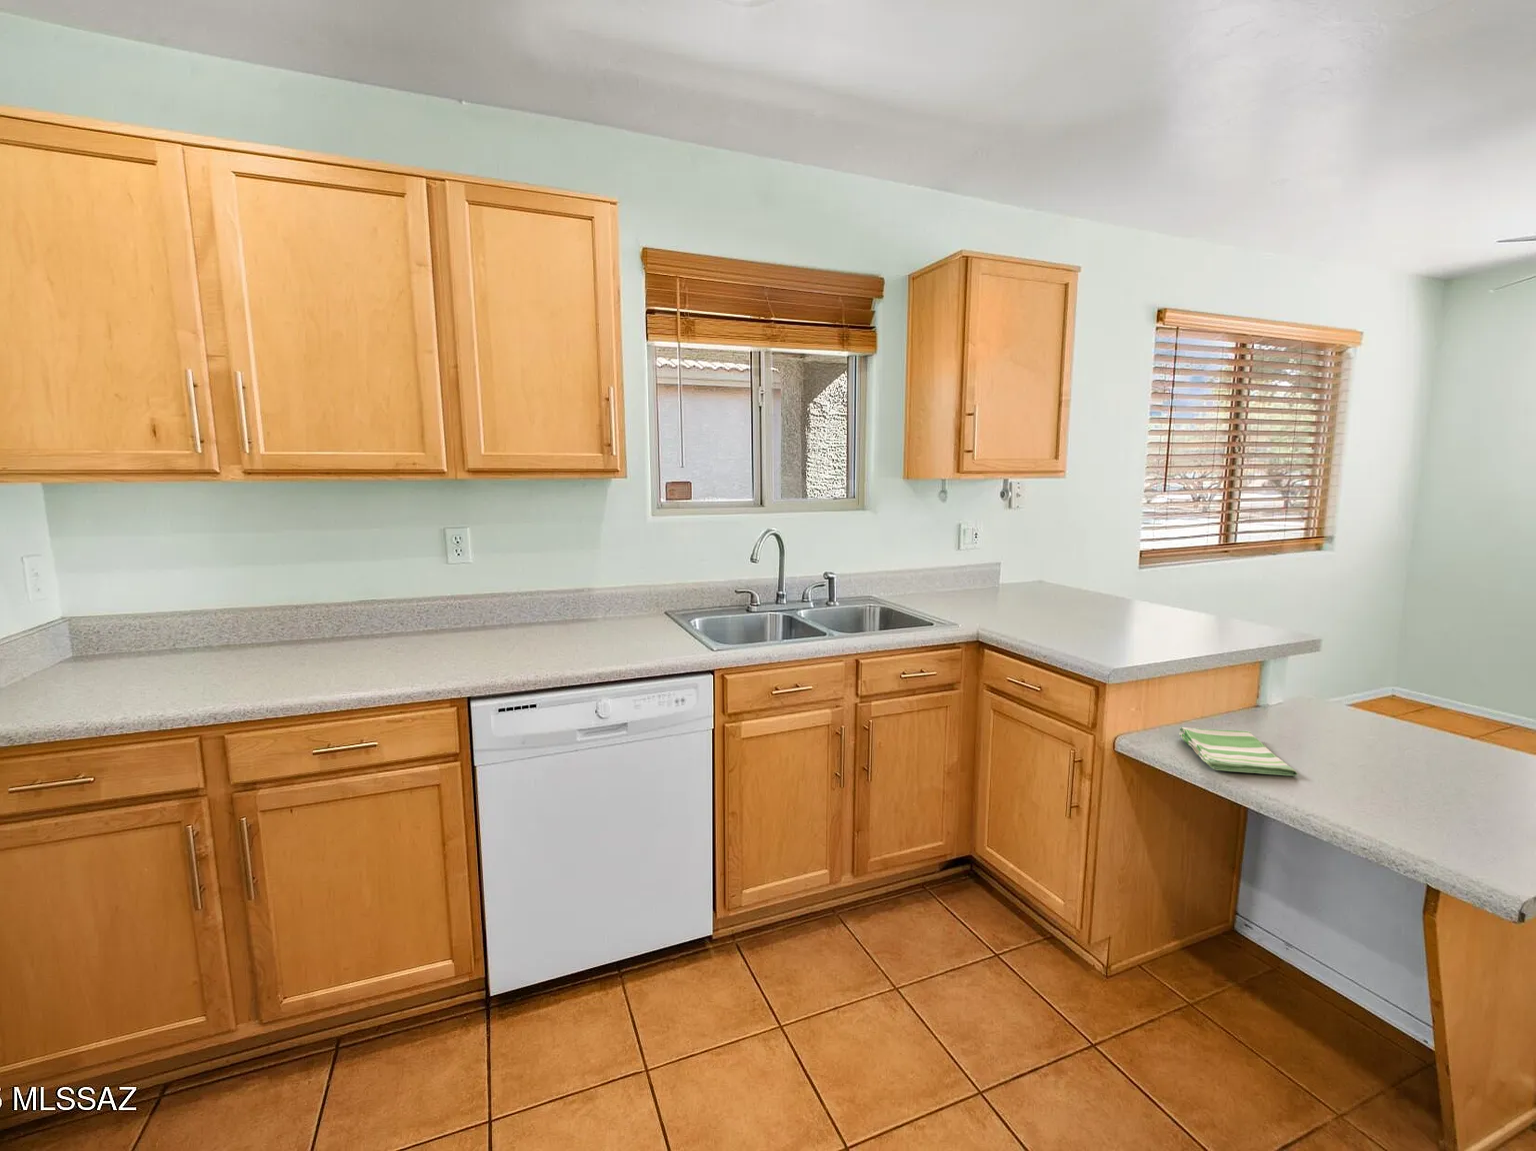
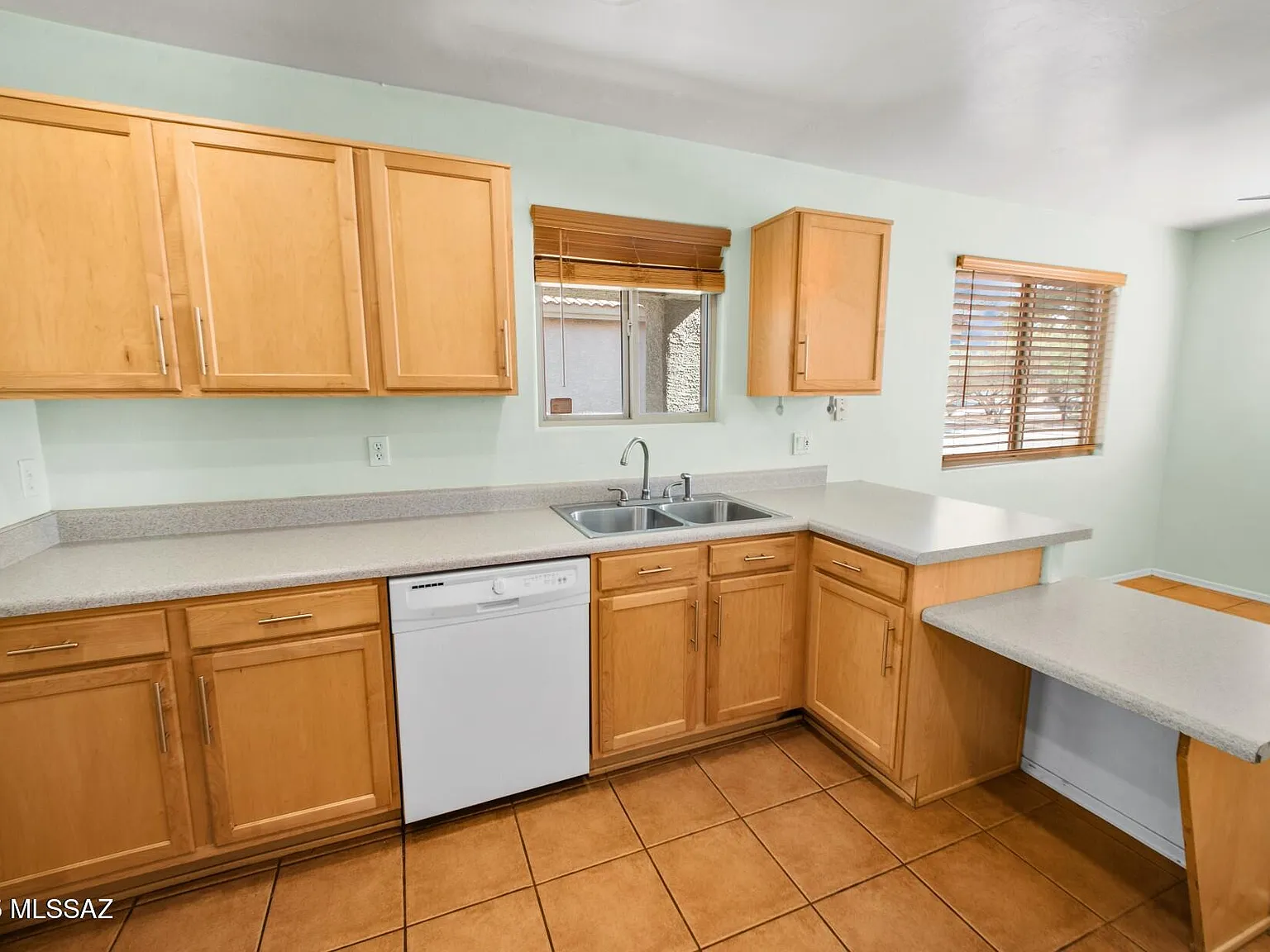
- dish towel (1232, 750)
